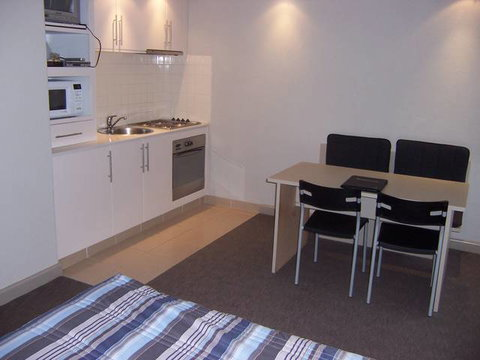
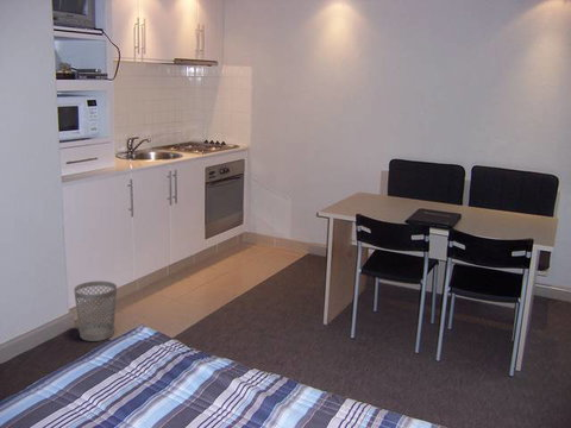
+ wastebasket (95, 311)
